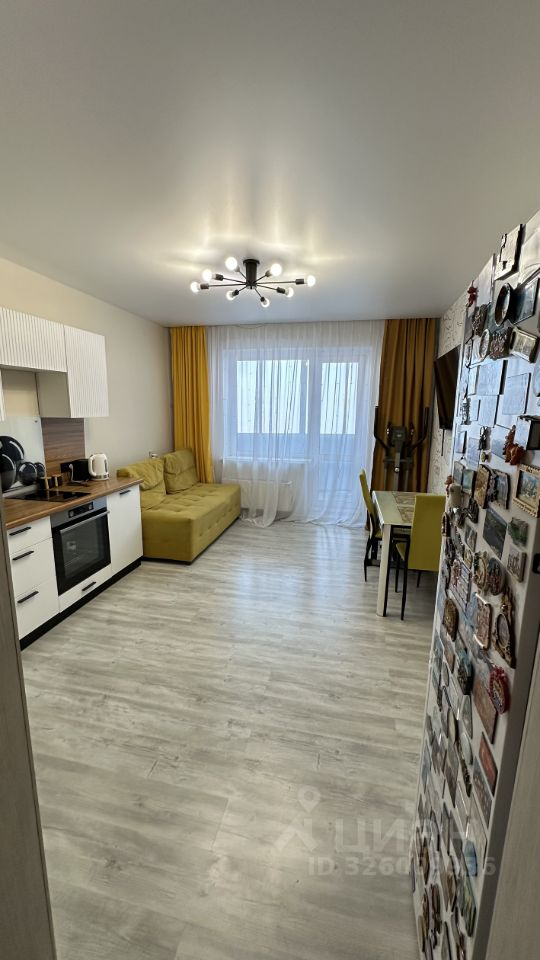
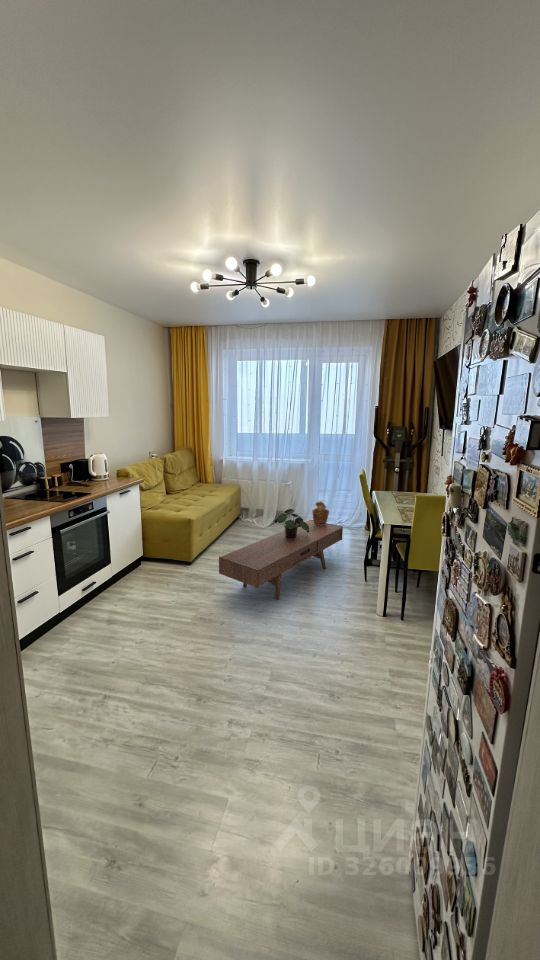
+ potted plant (292, 522)
+ decorative container (320, 512)
+ coffee table (288, 558)
